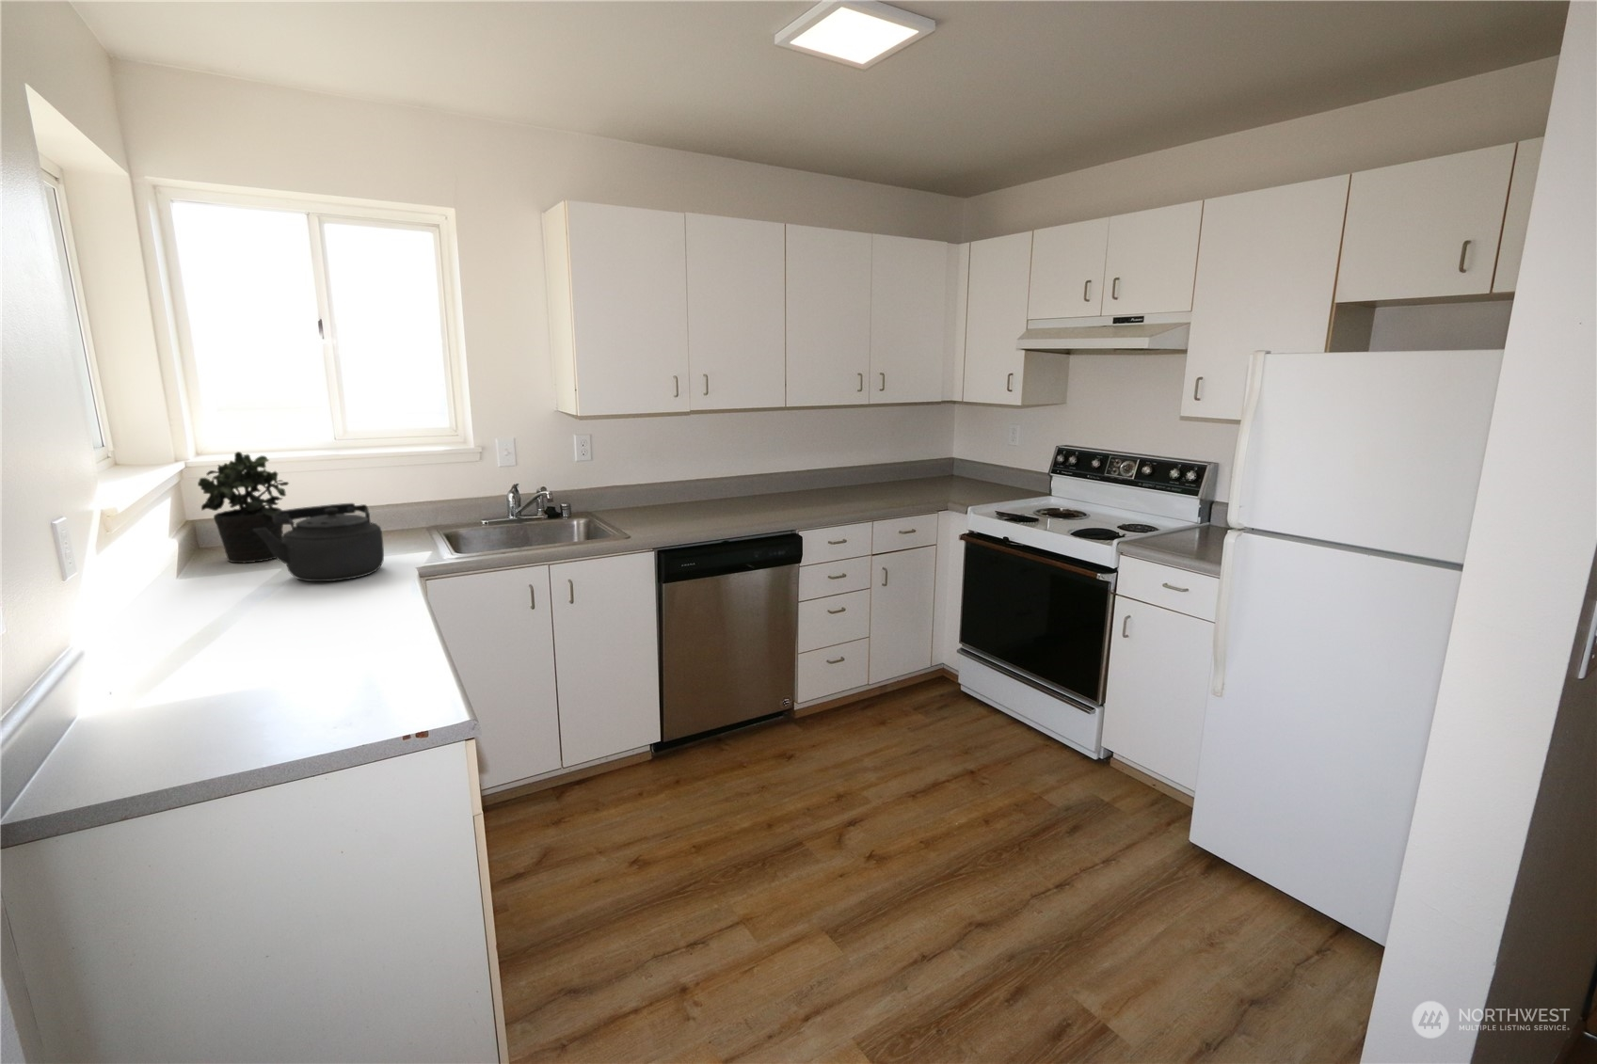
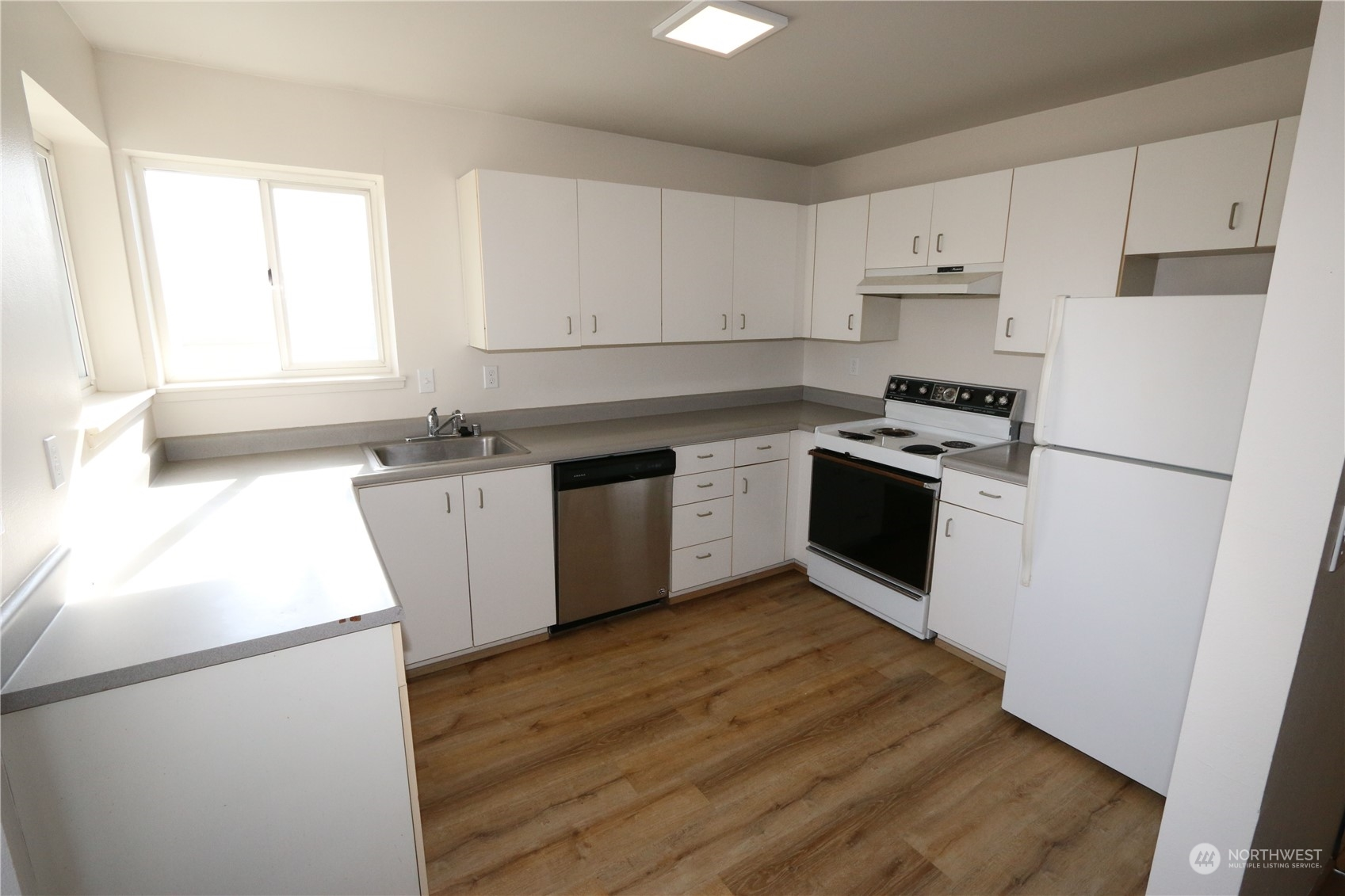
- kettle (330, 542)
- potted plant (245, 505)
